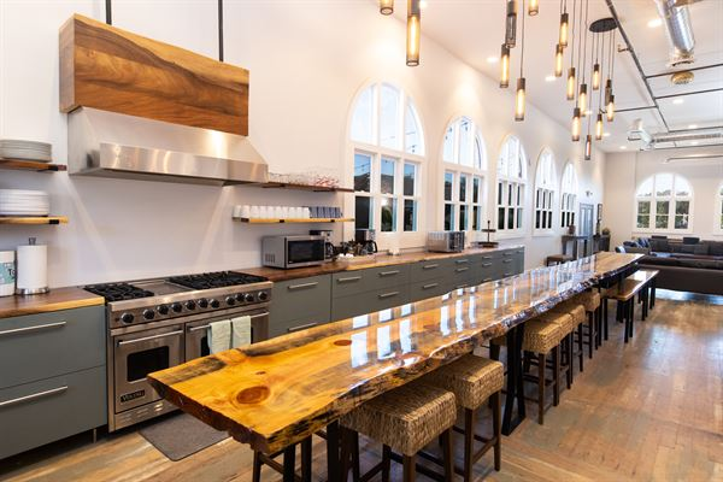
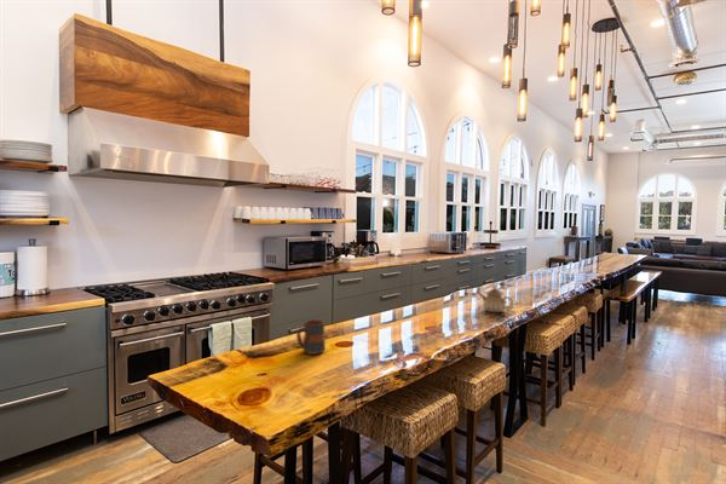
+ mug (310, 336)
+ teapot (495, 298)
